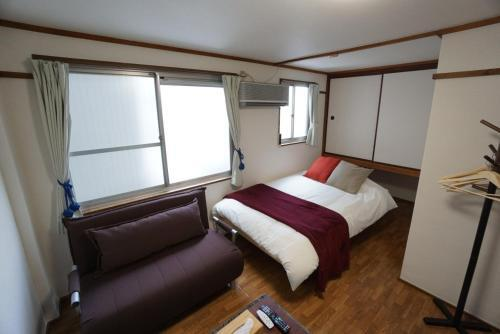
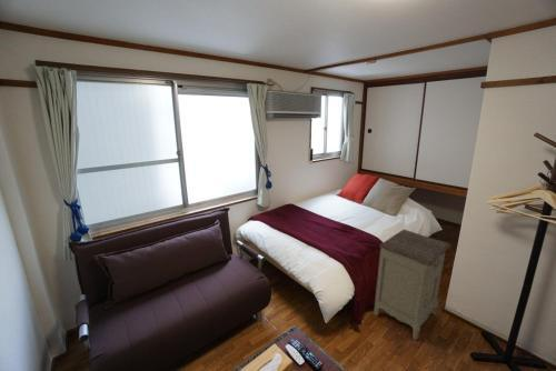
+ nightstand (413, 282)
